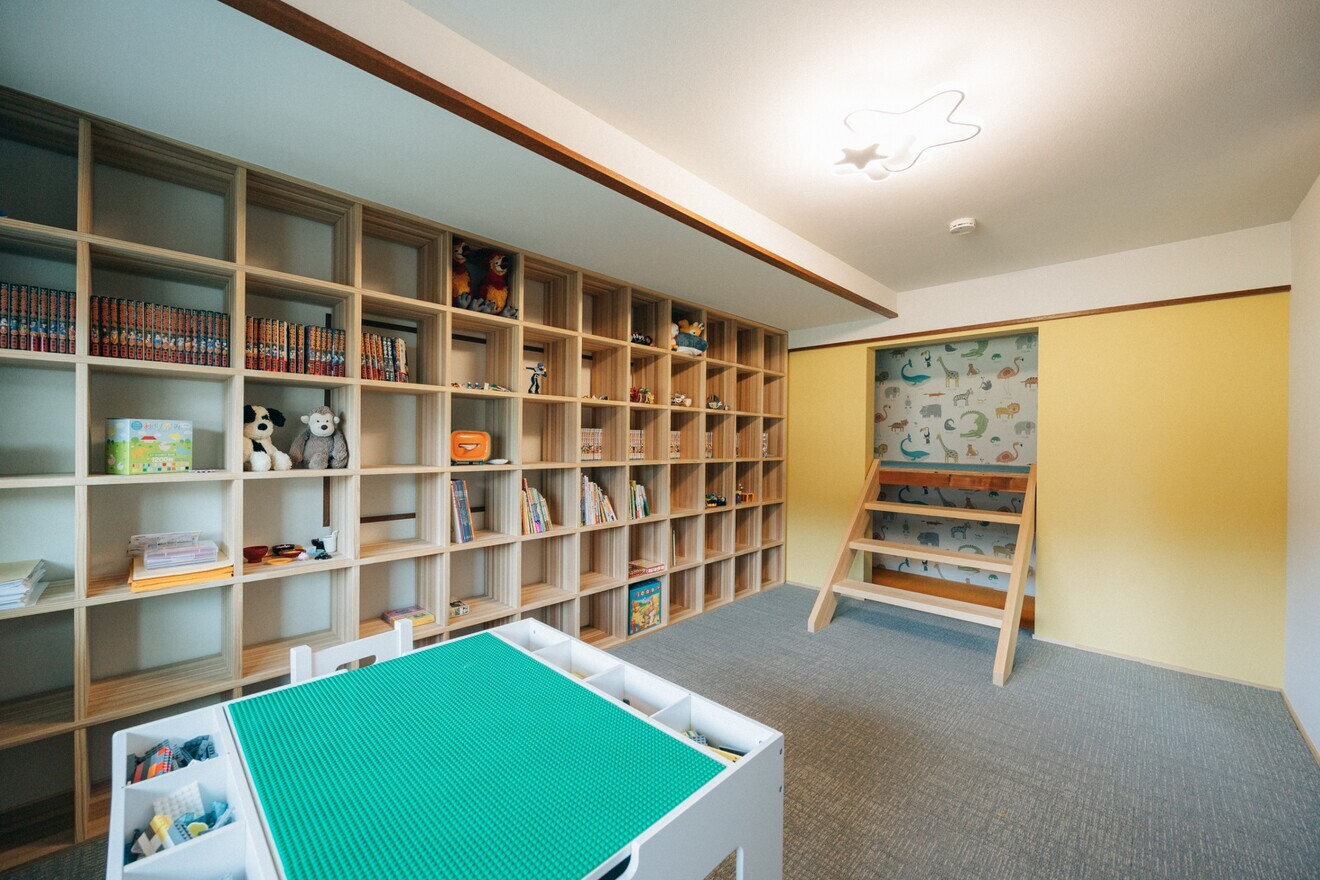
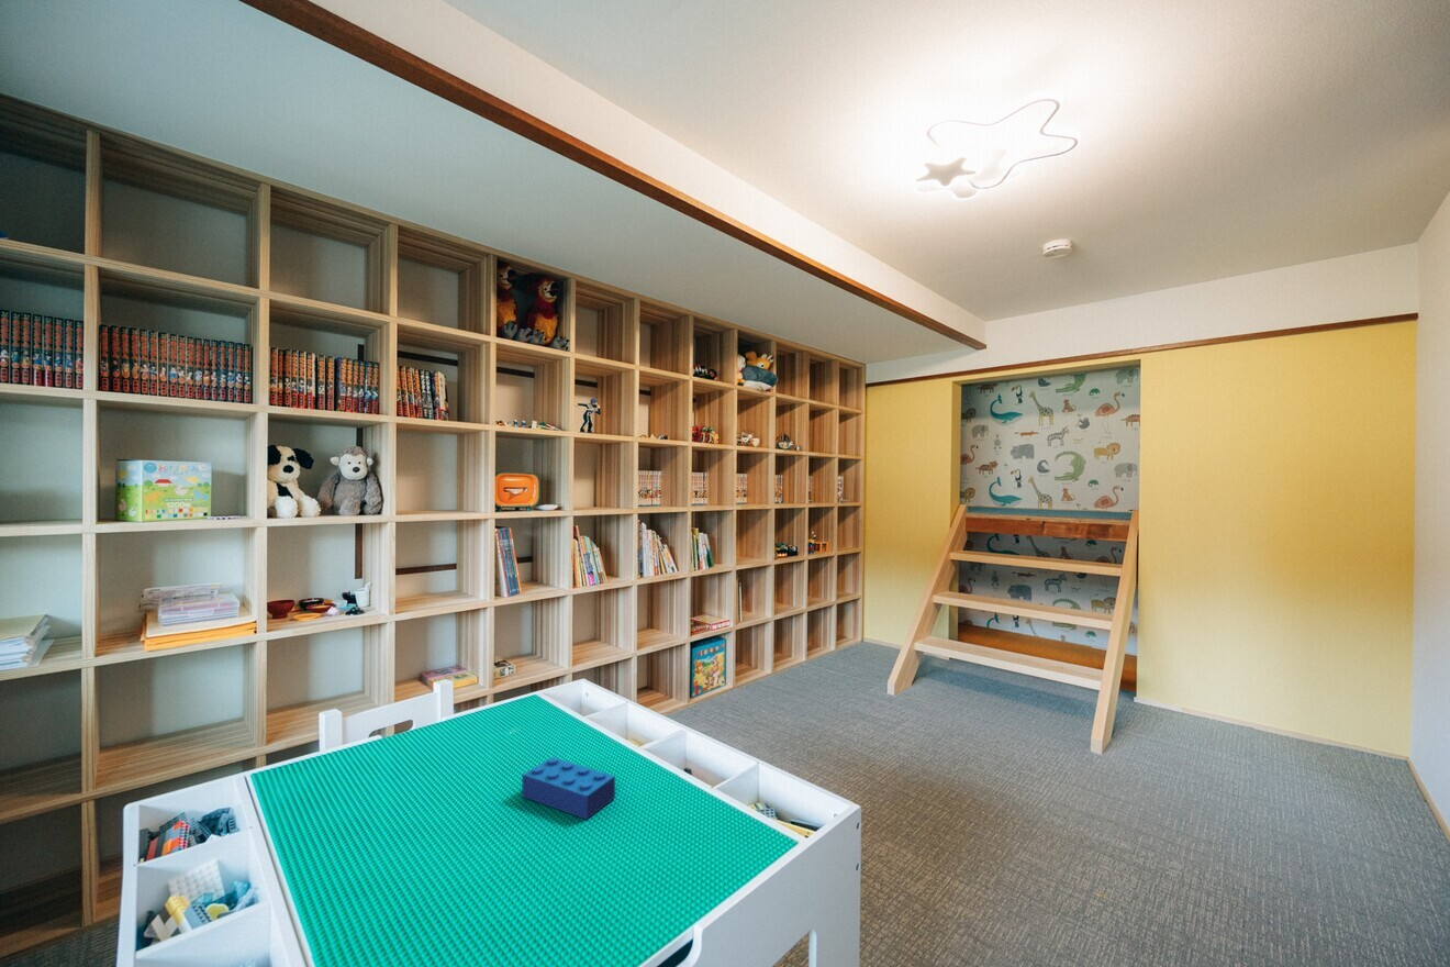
+ toy brick (568, 783)
